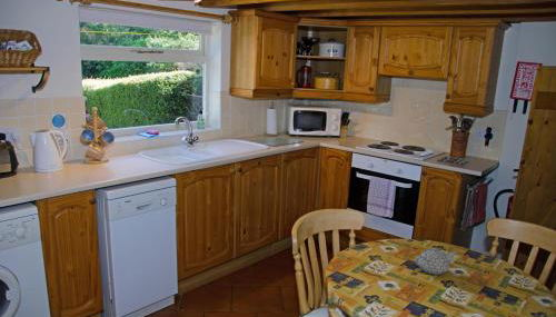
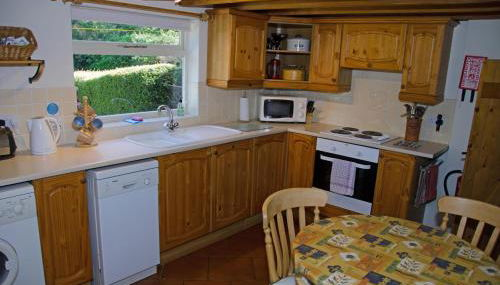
- teapot (435, 259)
